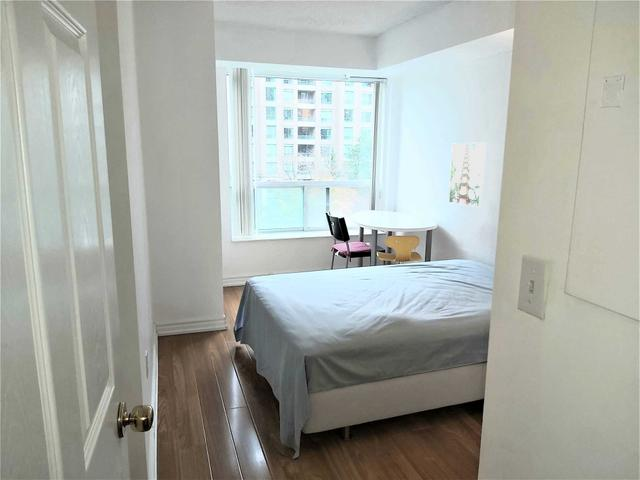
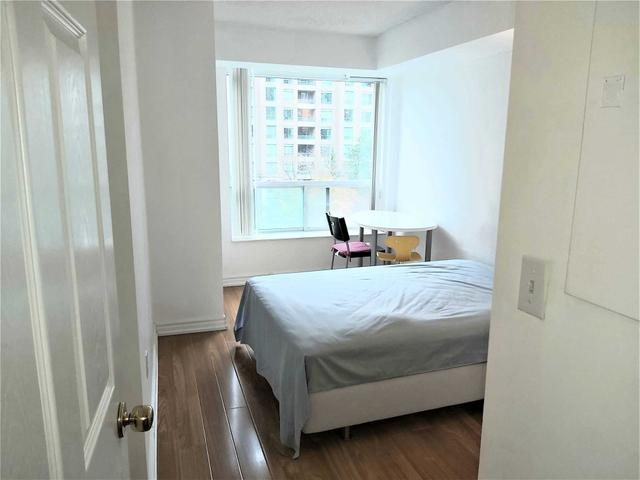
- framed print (466, 174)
